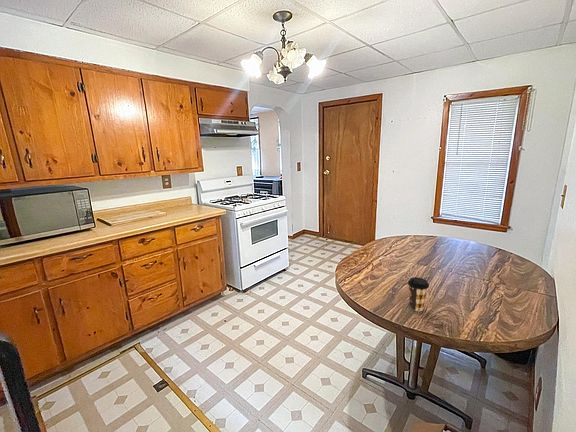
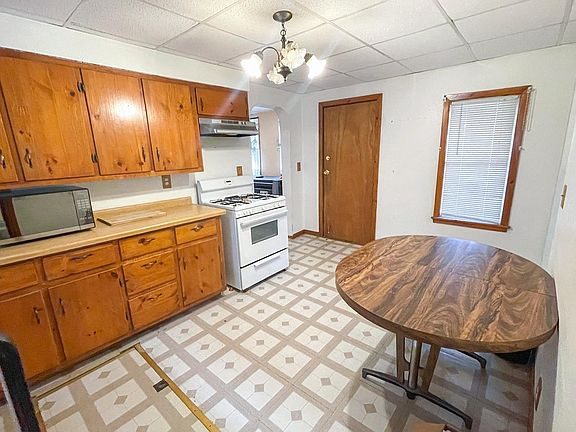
- coffee cup (417, 294)
